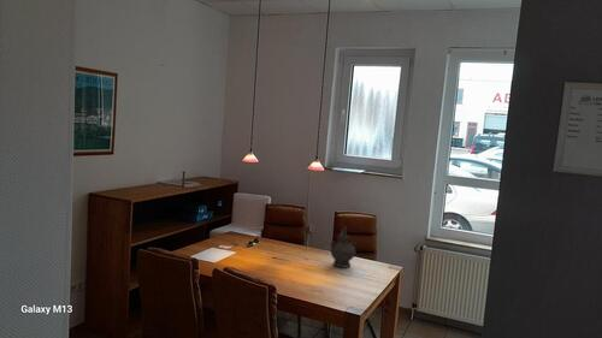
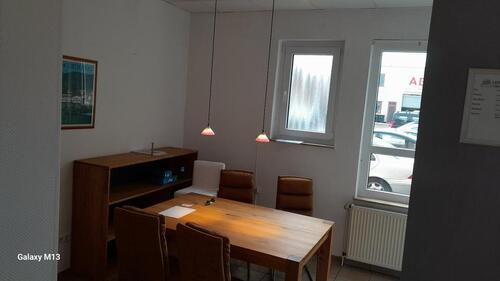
- ceremonial vessel (342, 245)
